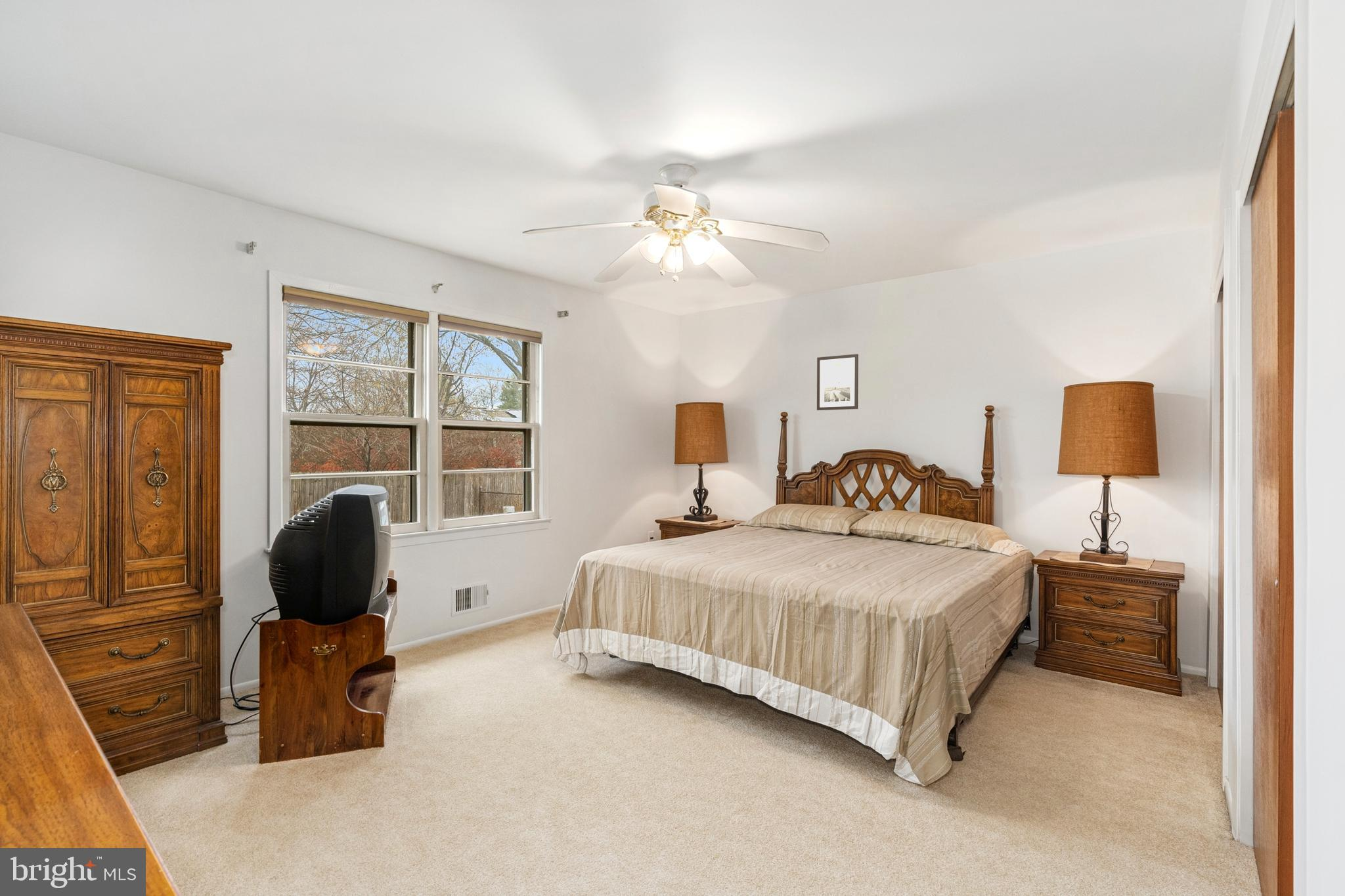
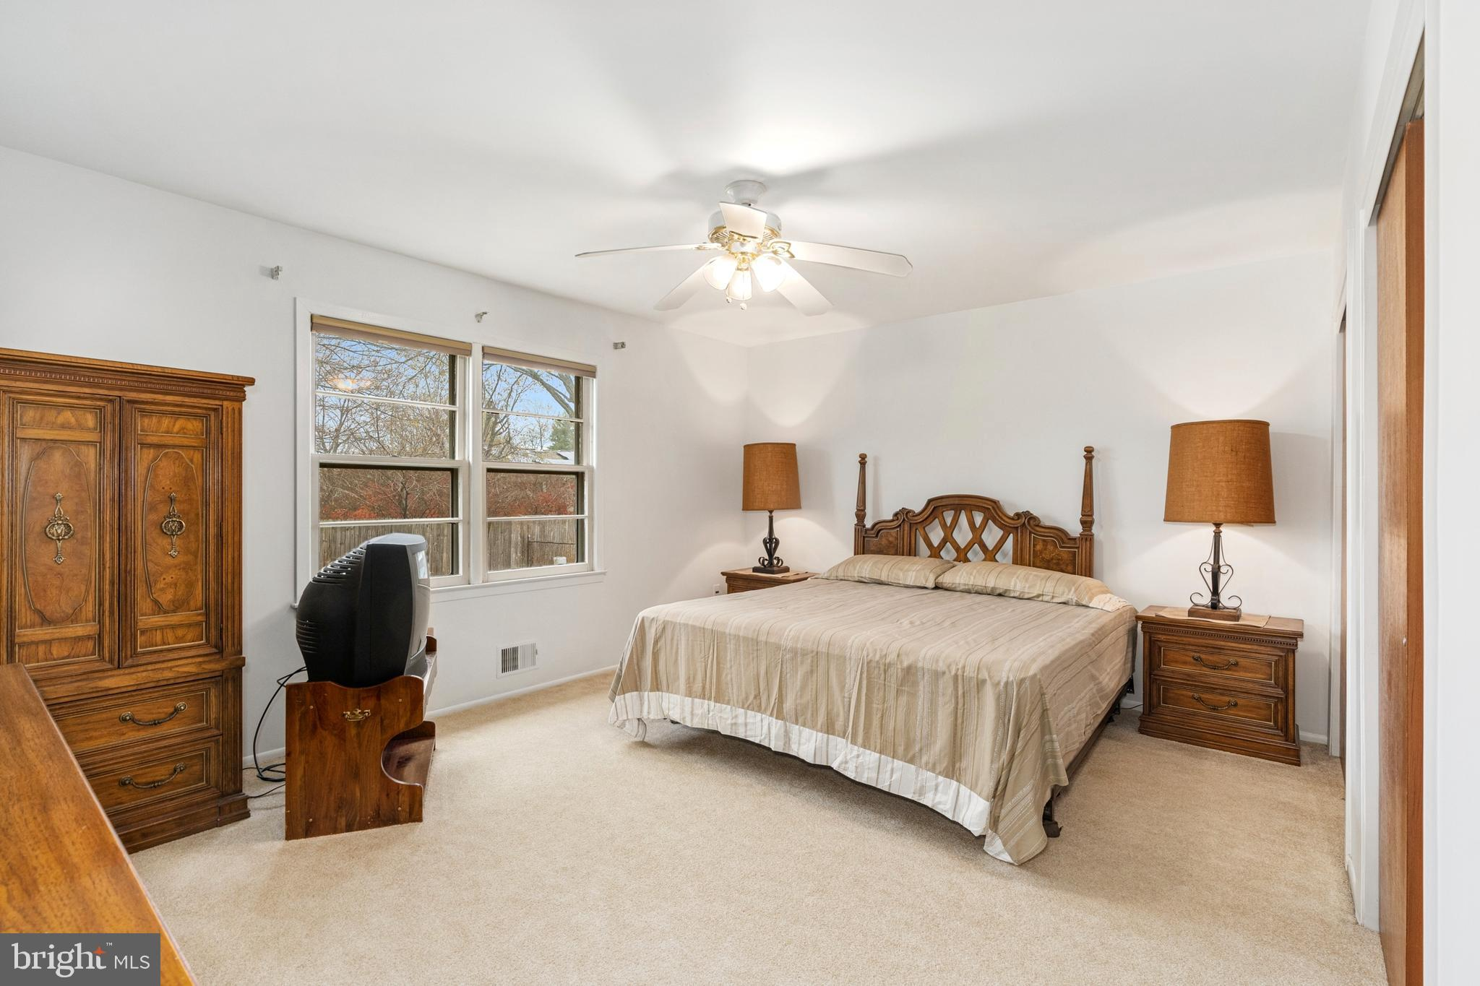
- wall art (837, 383)
